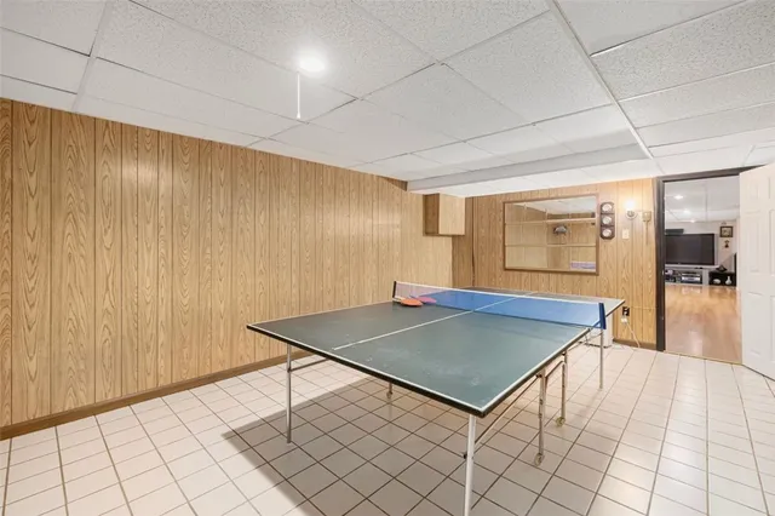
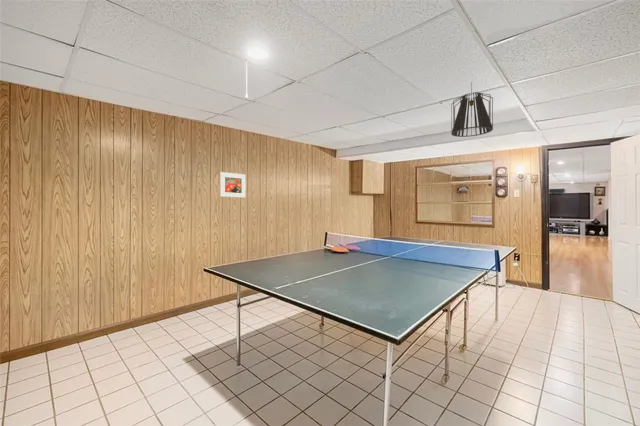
+ pendant light (471, 107)
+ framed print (233, 185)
